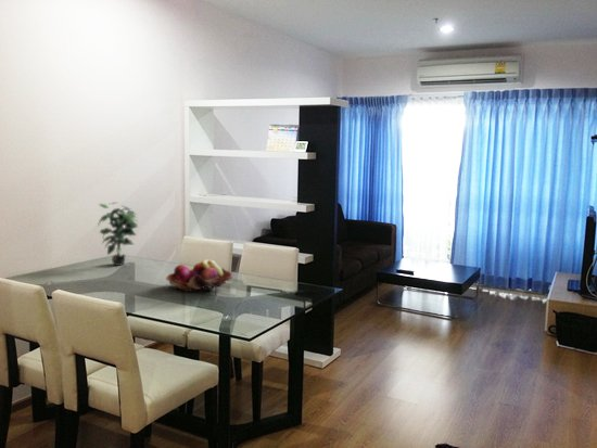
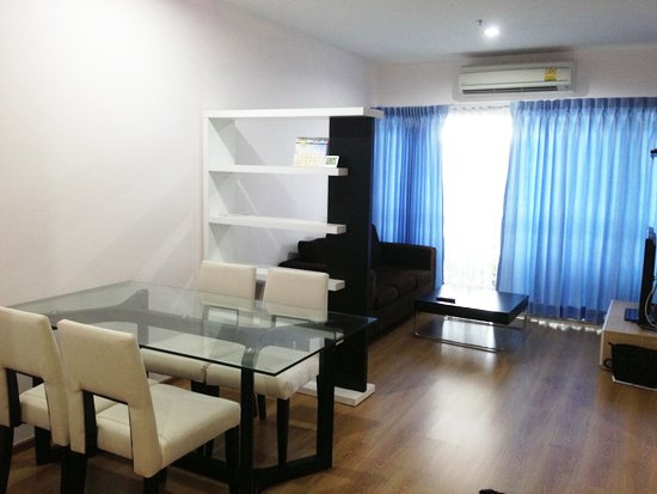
- potted plant (118, 233)
- fruit basket (201, 274)
